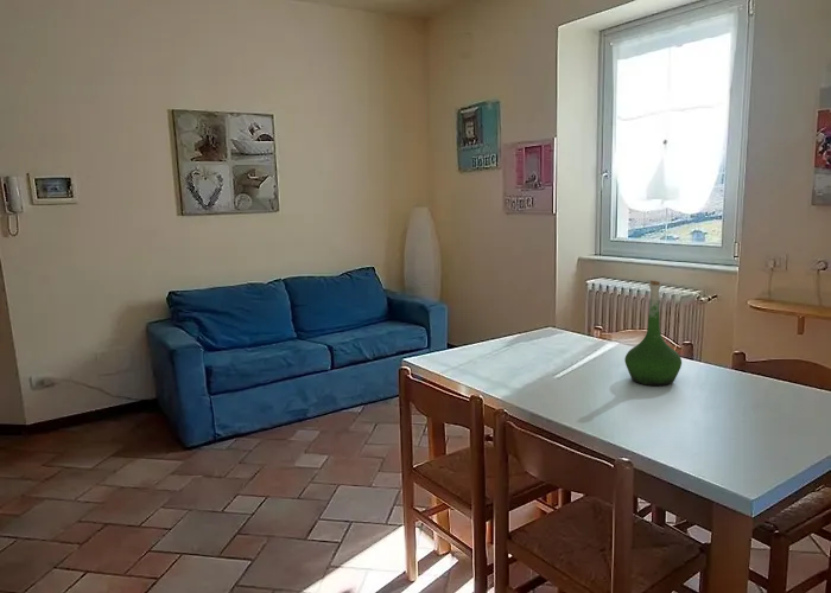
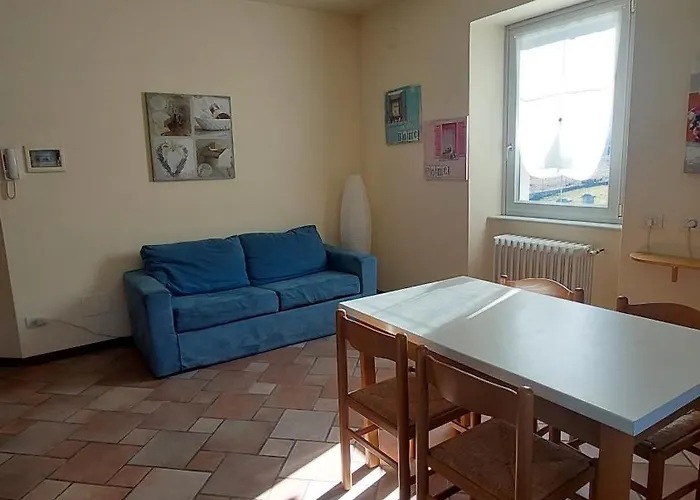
- vase (653, 330)
